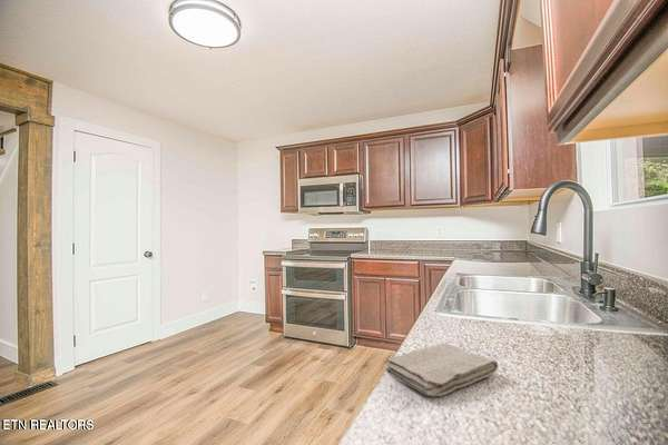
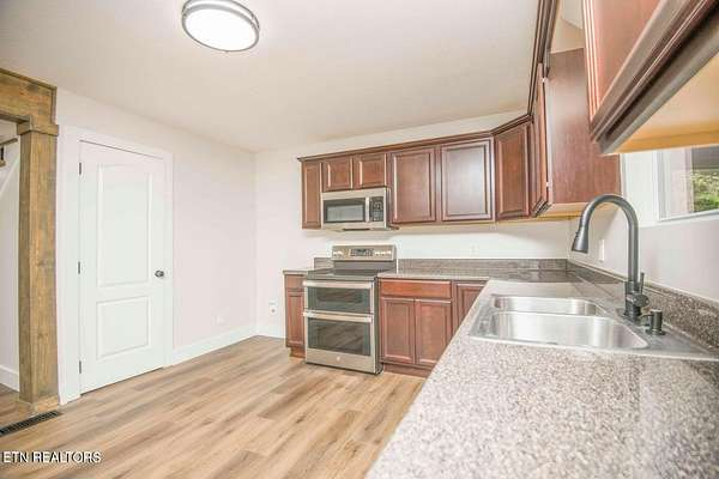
- washcloth (440, 365)
